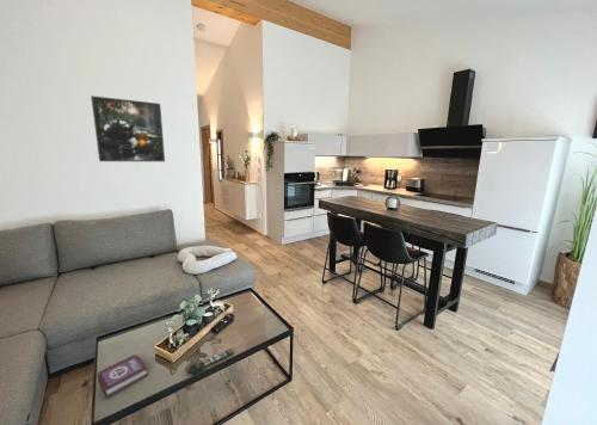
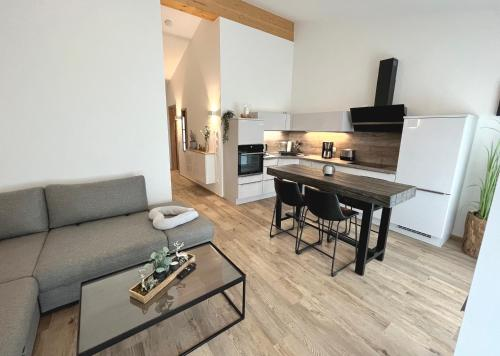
- book (122, 374)
- remote control (211, 361)
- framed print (130, 131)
